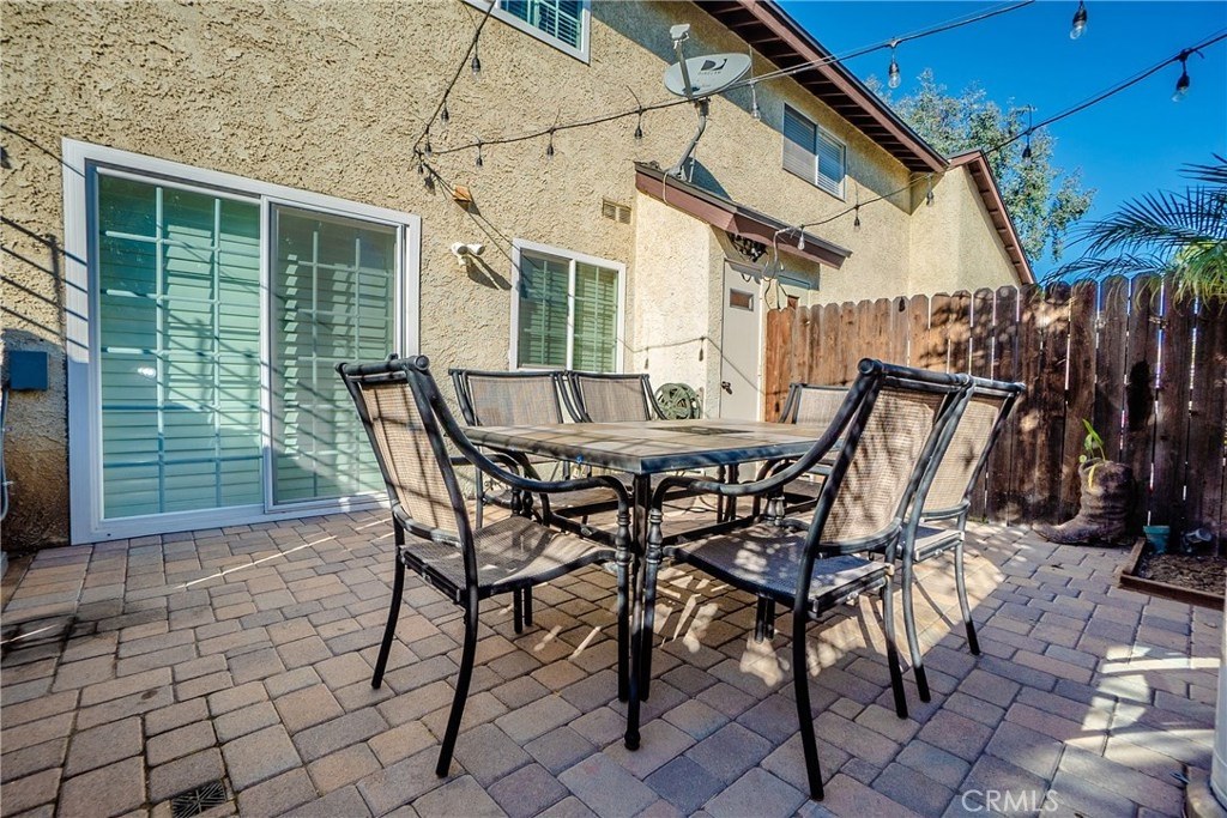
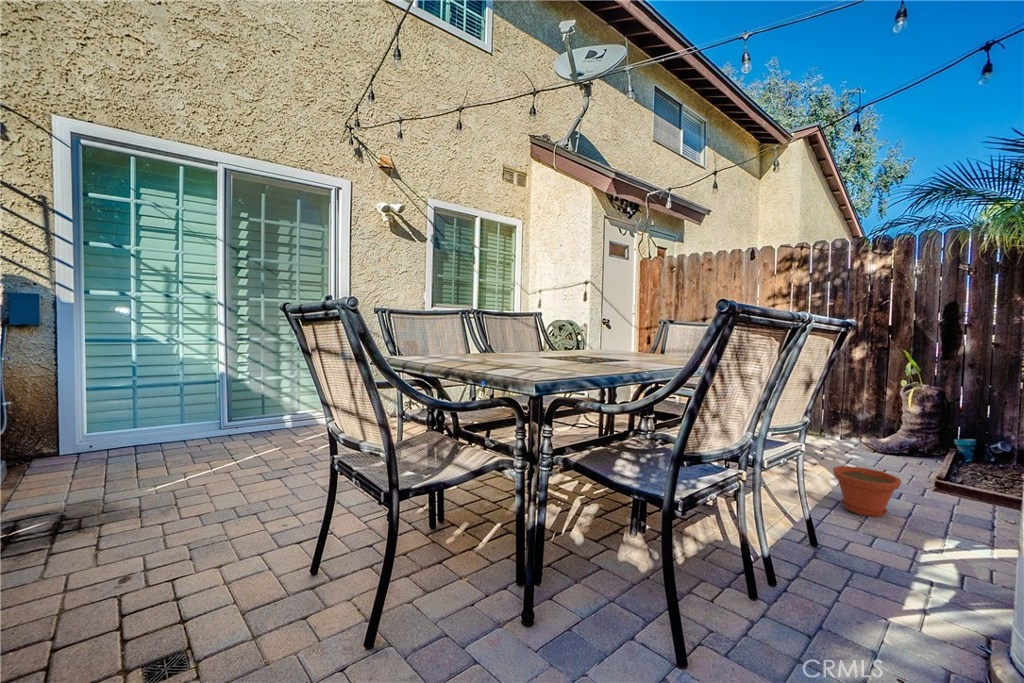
+ plant pot (864, 492)
